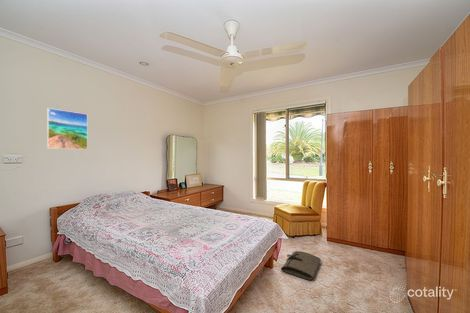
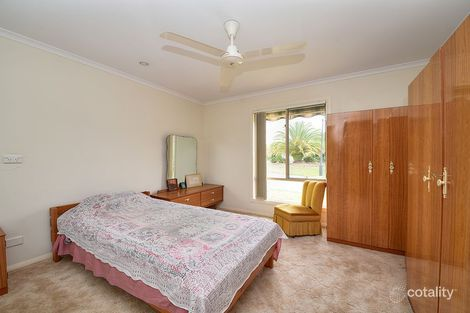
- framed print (68, 130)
- tool roll (301, 261)
